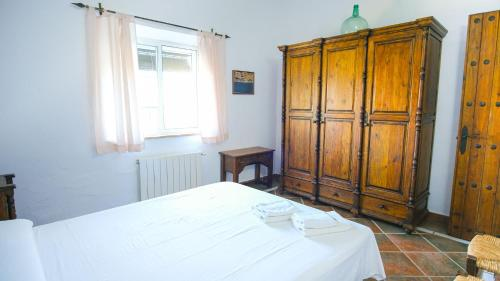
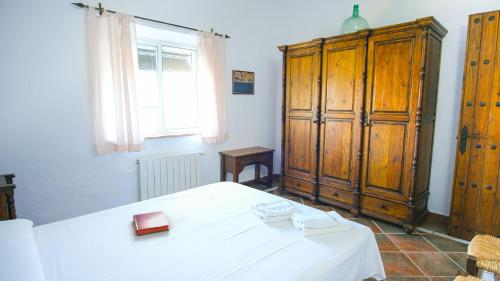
+ hardback book (150, 222)
